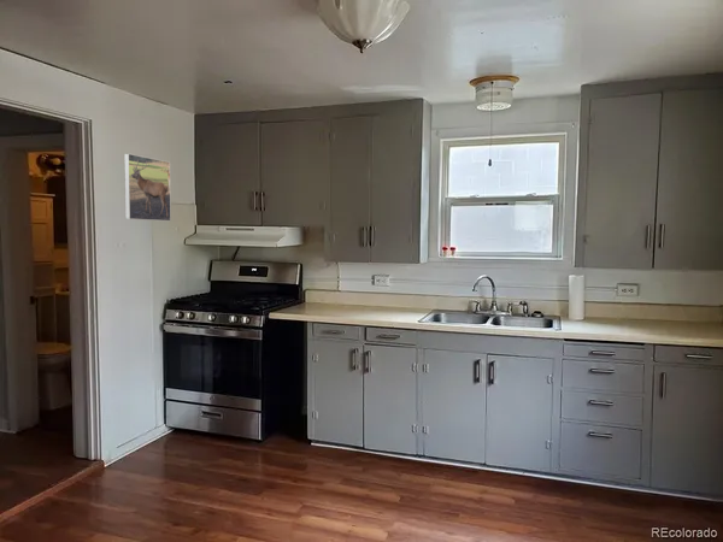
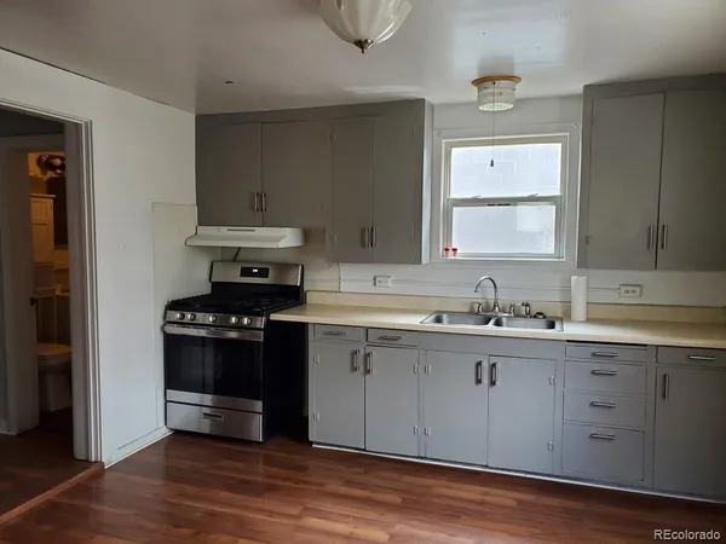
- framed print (148, 189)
